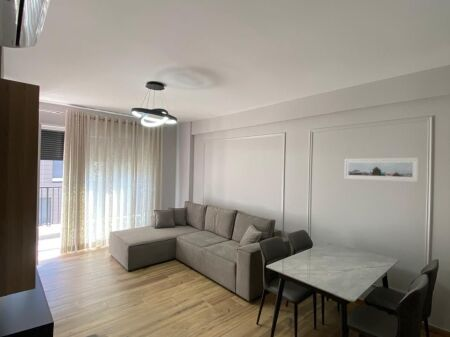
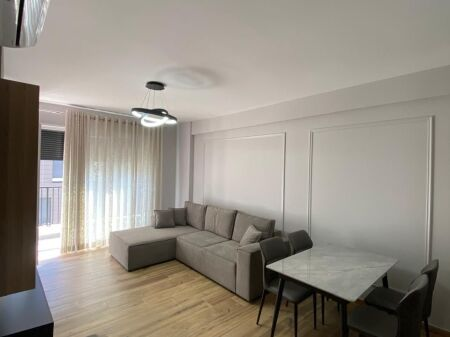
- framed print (377, 169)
